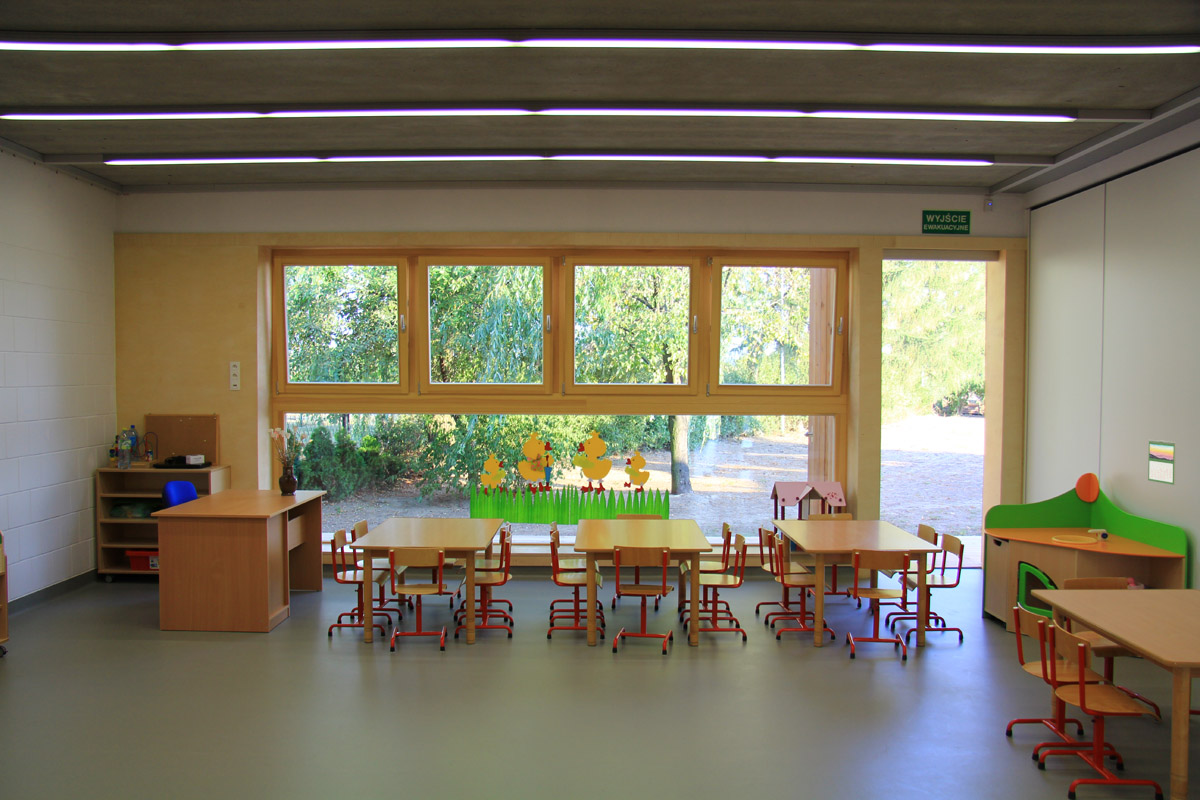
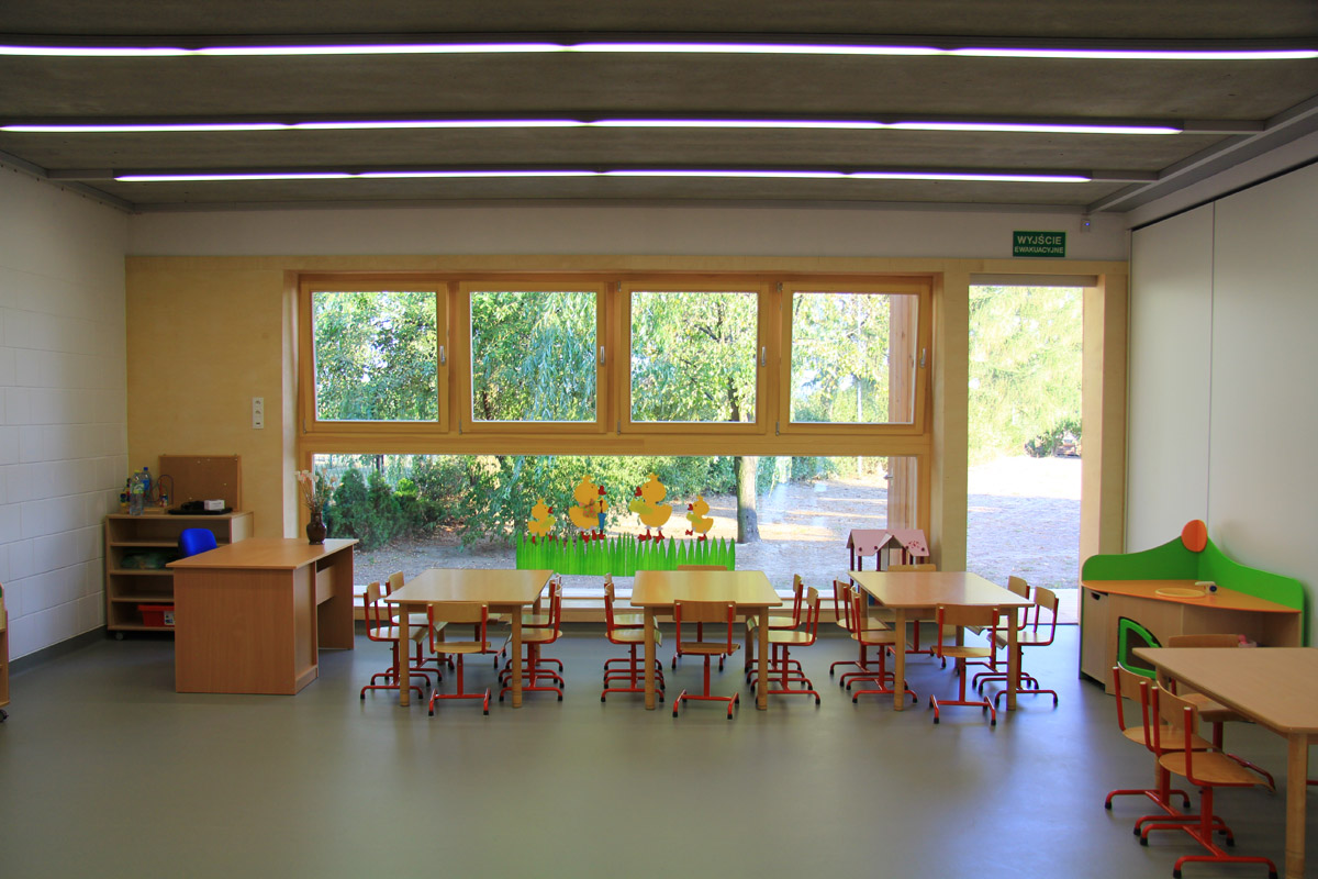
- calendar (1161, 461)
